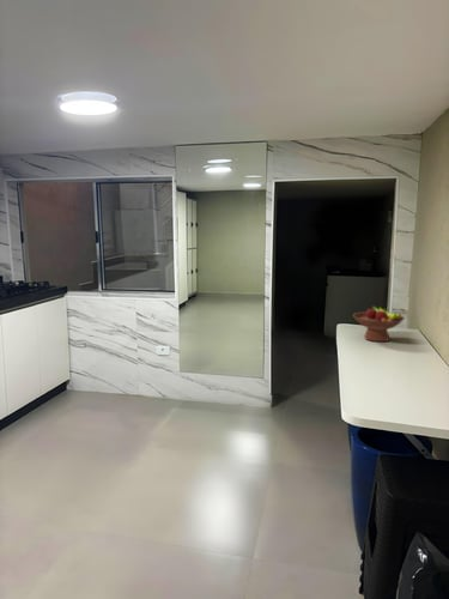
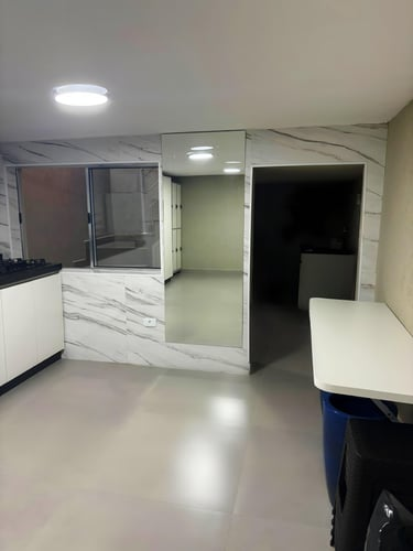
- fruit bowl (377, 322)
